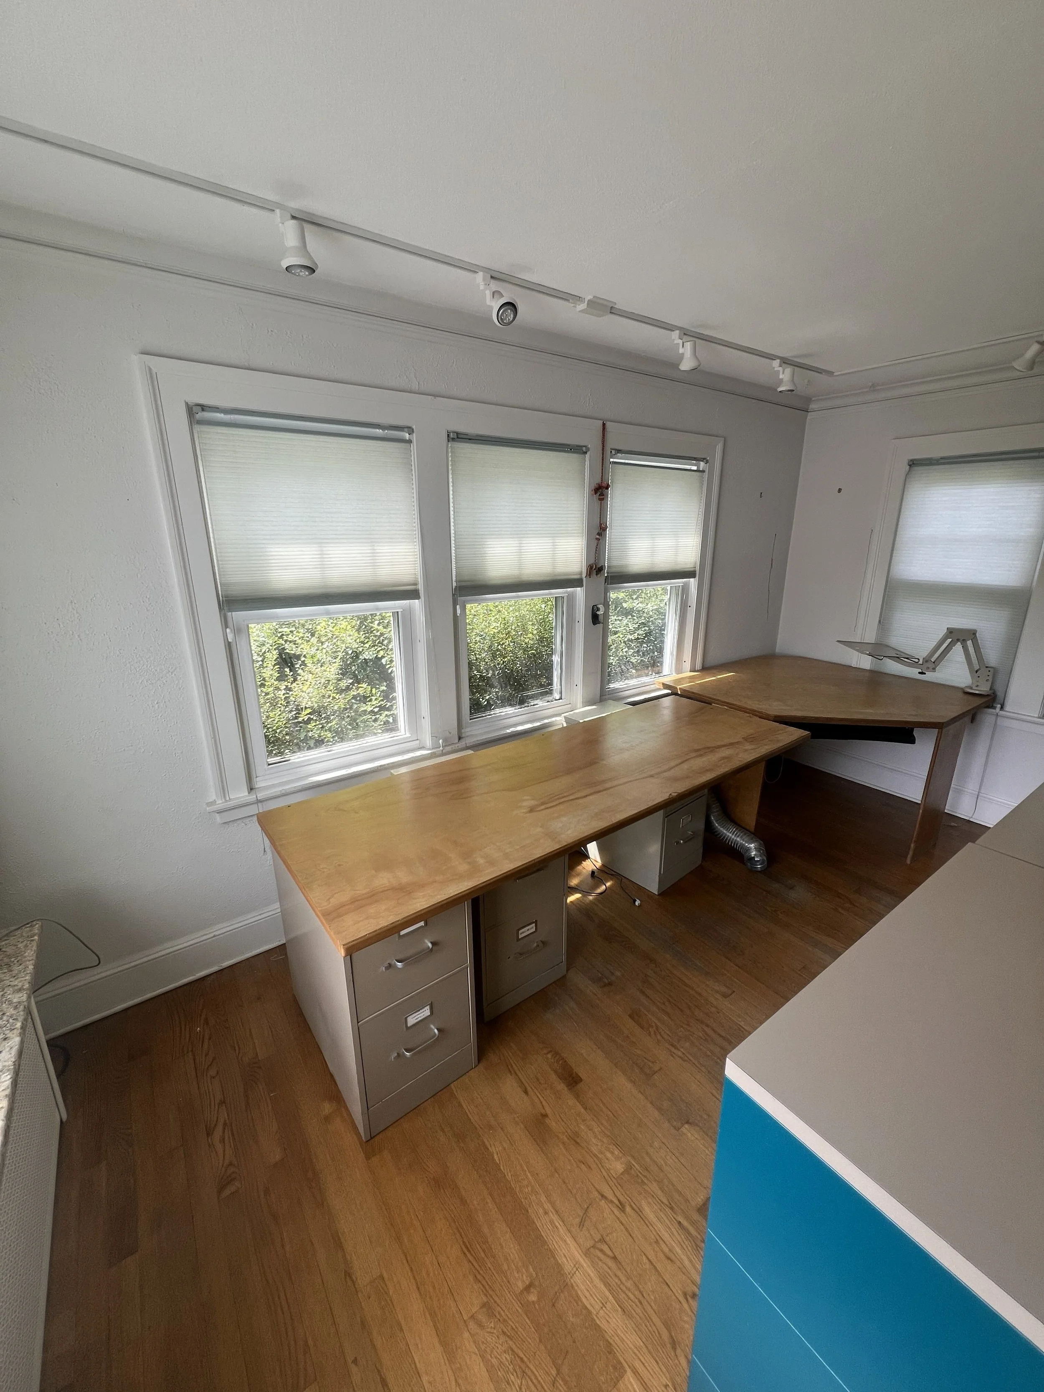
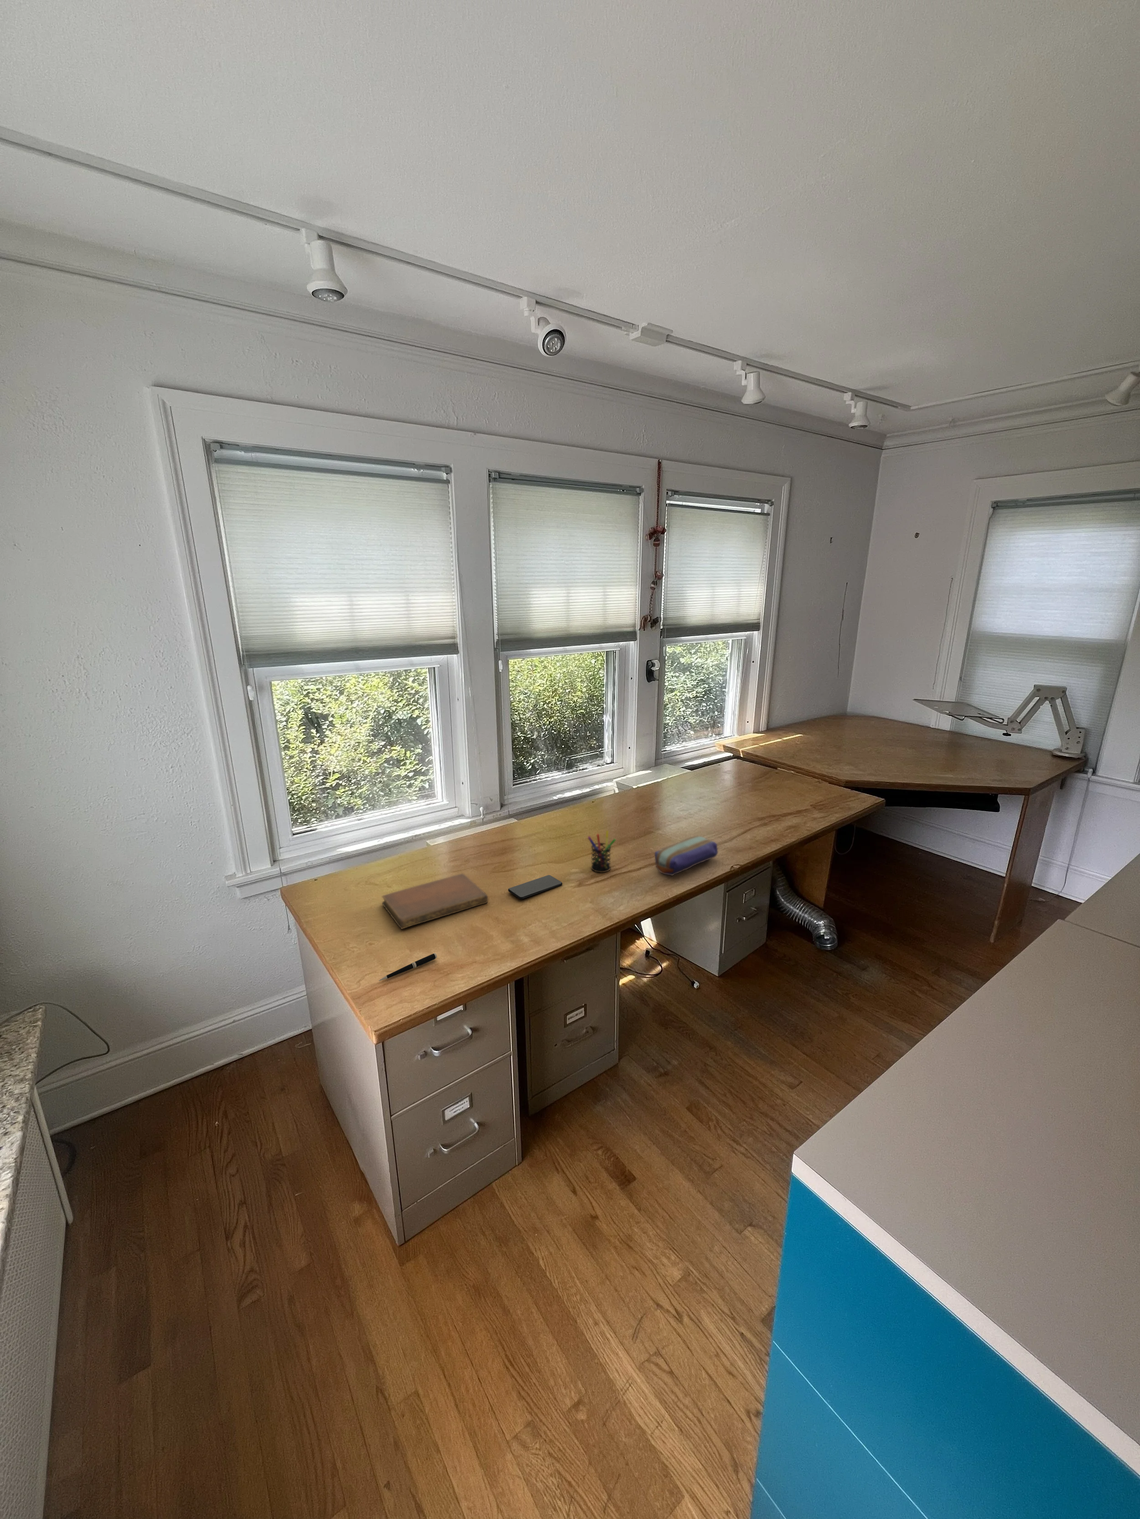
+ smartphone (535, 887)
+ pen holder (602, 850)
+ pencil case (686, 855)
+ pen (407, 967)
+ notebook (435, 899)
